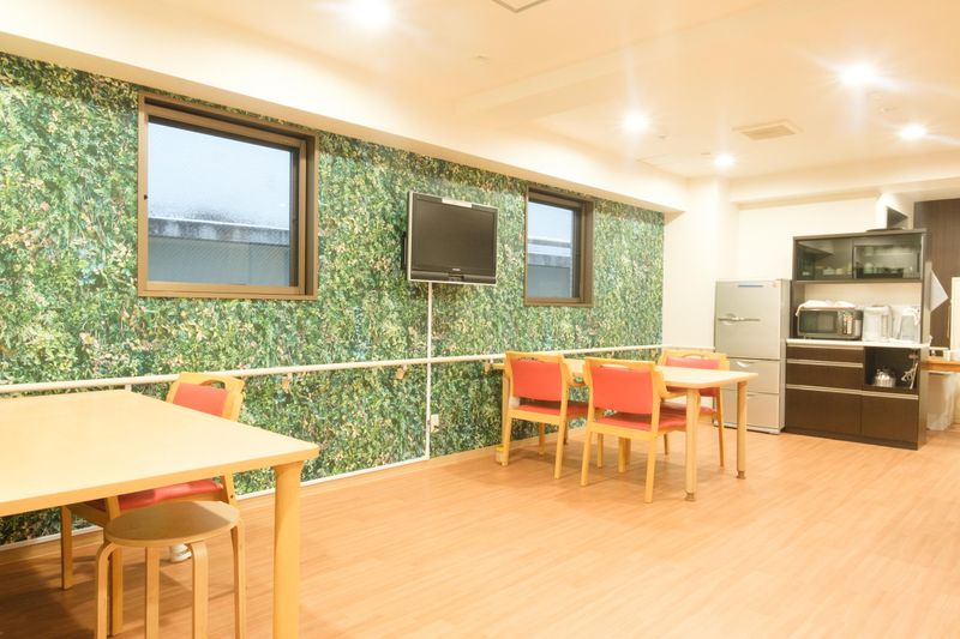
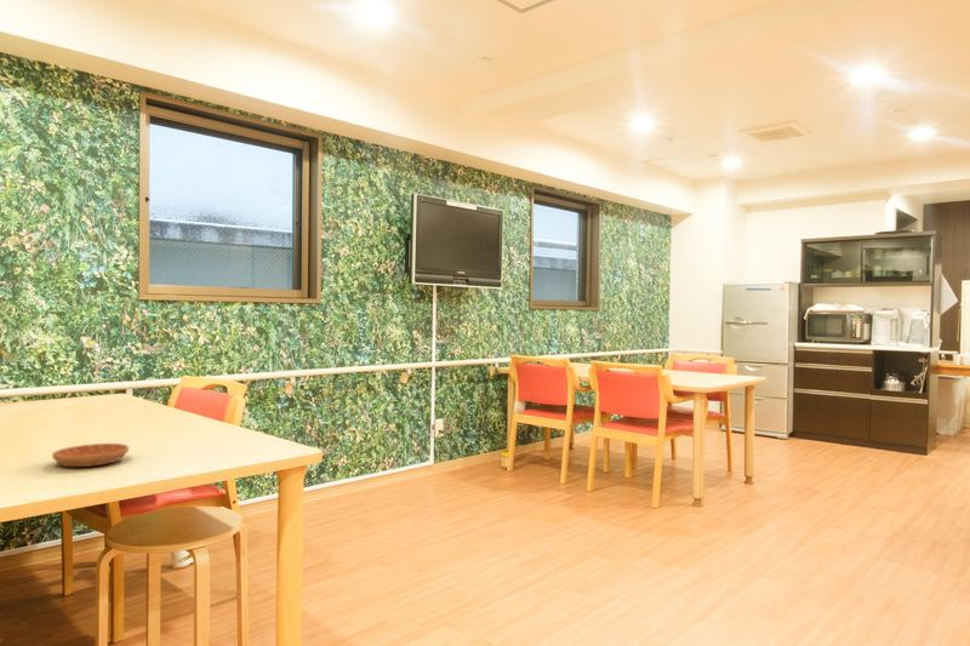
+ saucer (91, 455)
